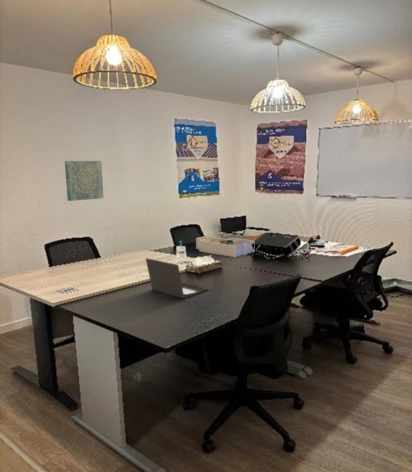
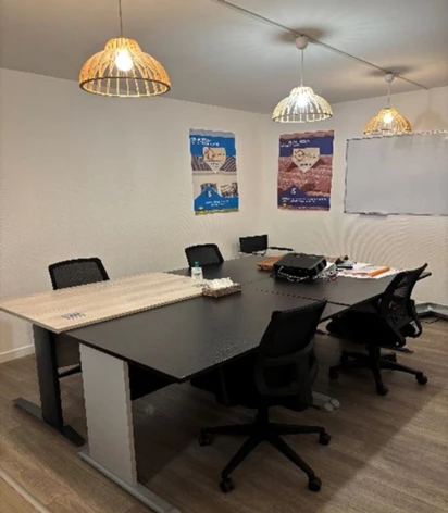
- wall art (84, 180)
- desk organizer (222, 245)
- laptop (177, 274)
